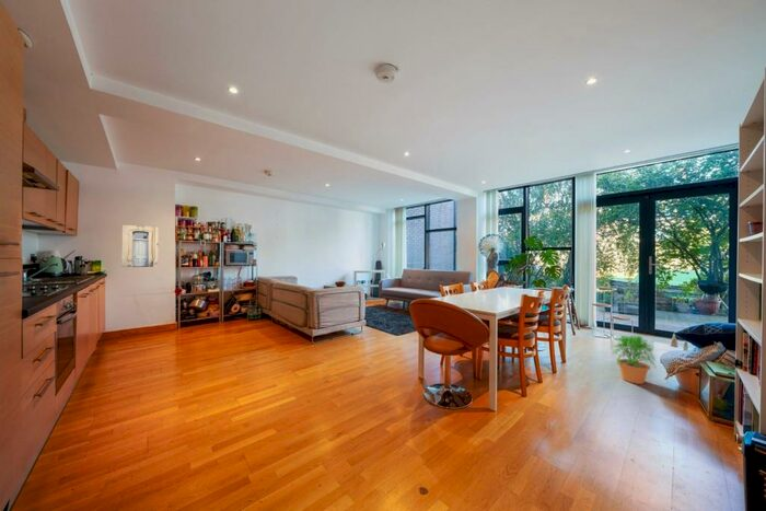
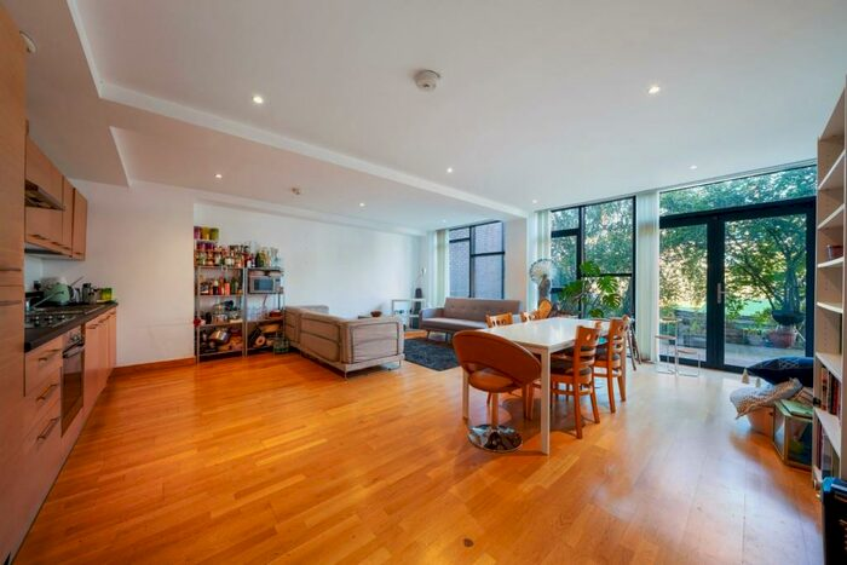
- potted plant (632, 356)
- wall art (140, 246)
